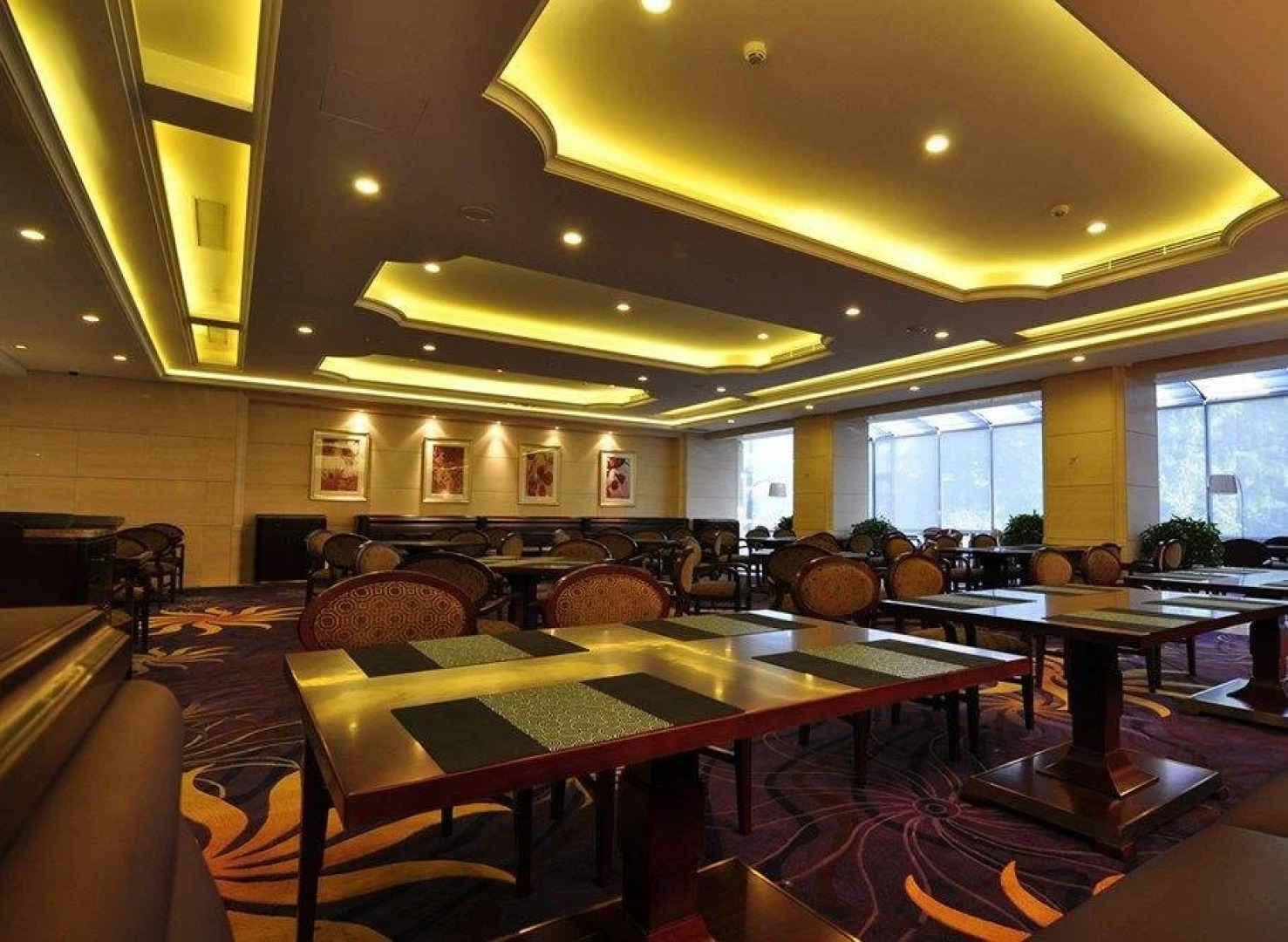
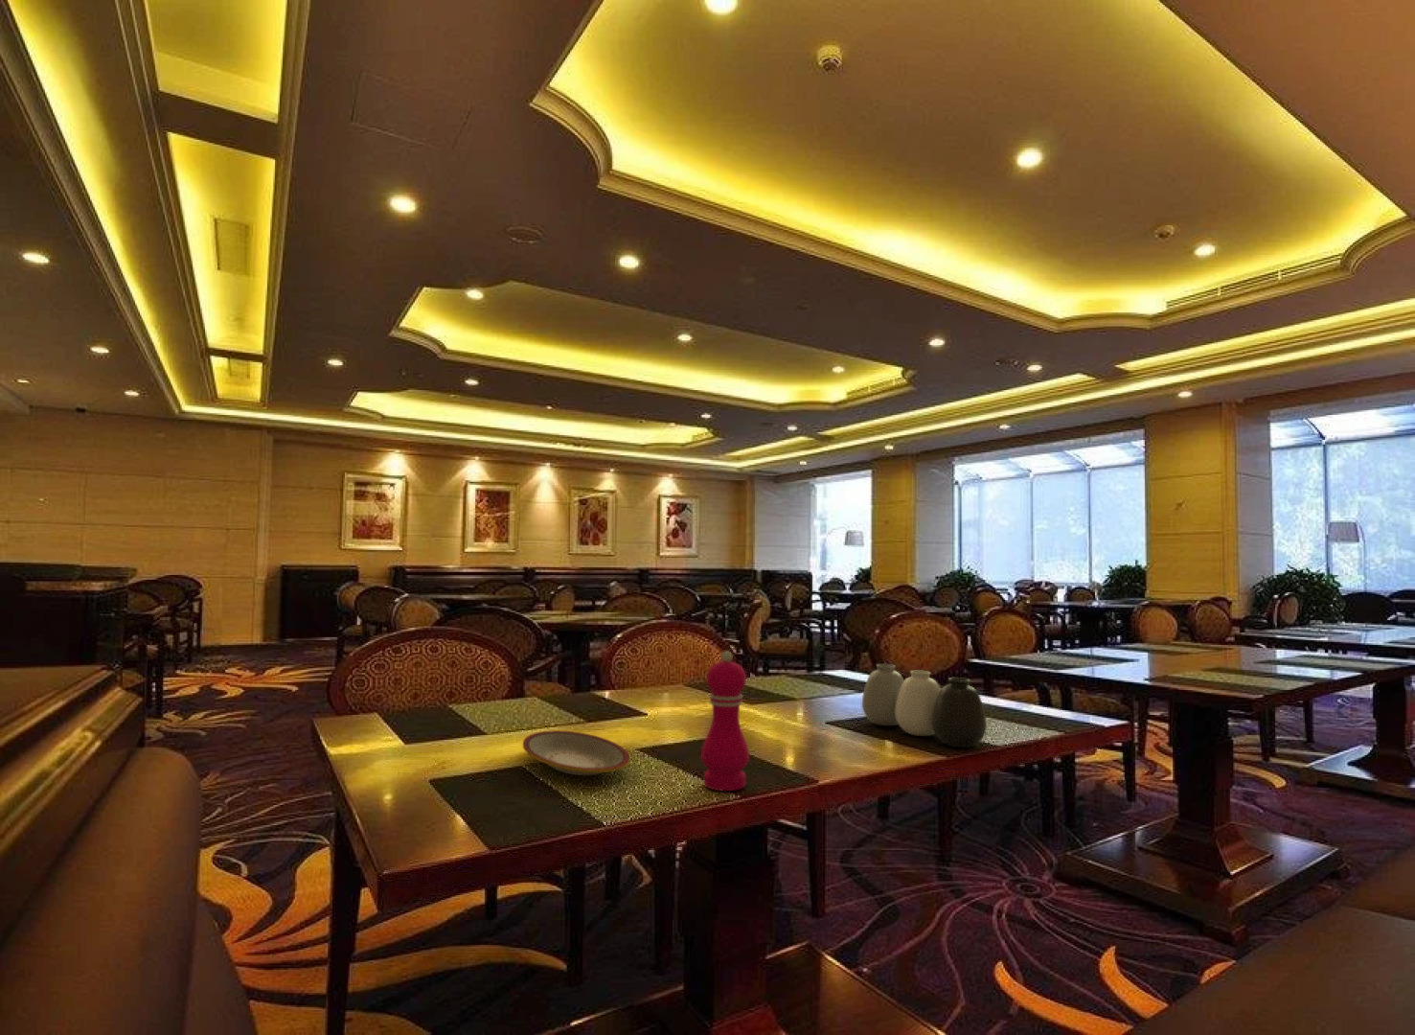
+ vase (920, 702)
+ pepper mill (725, 717)
+ plate (573, 755)
